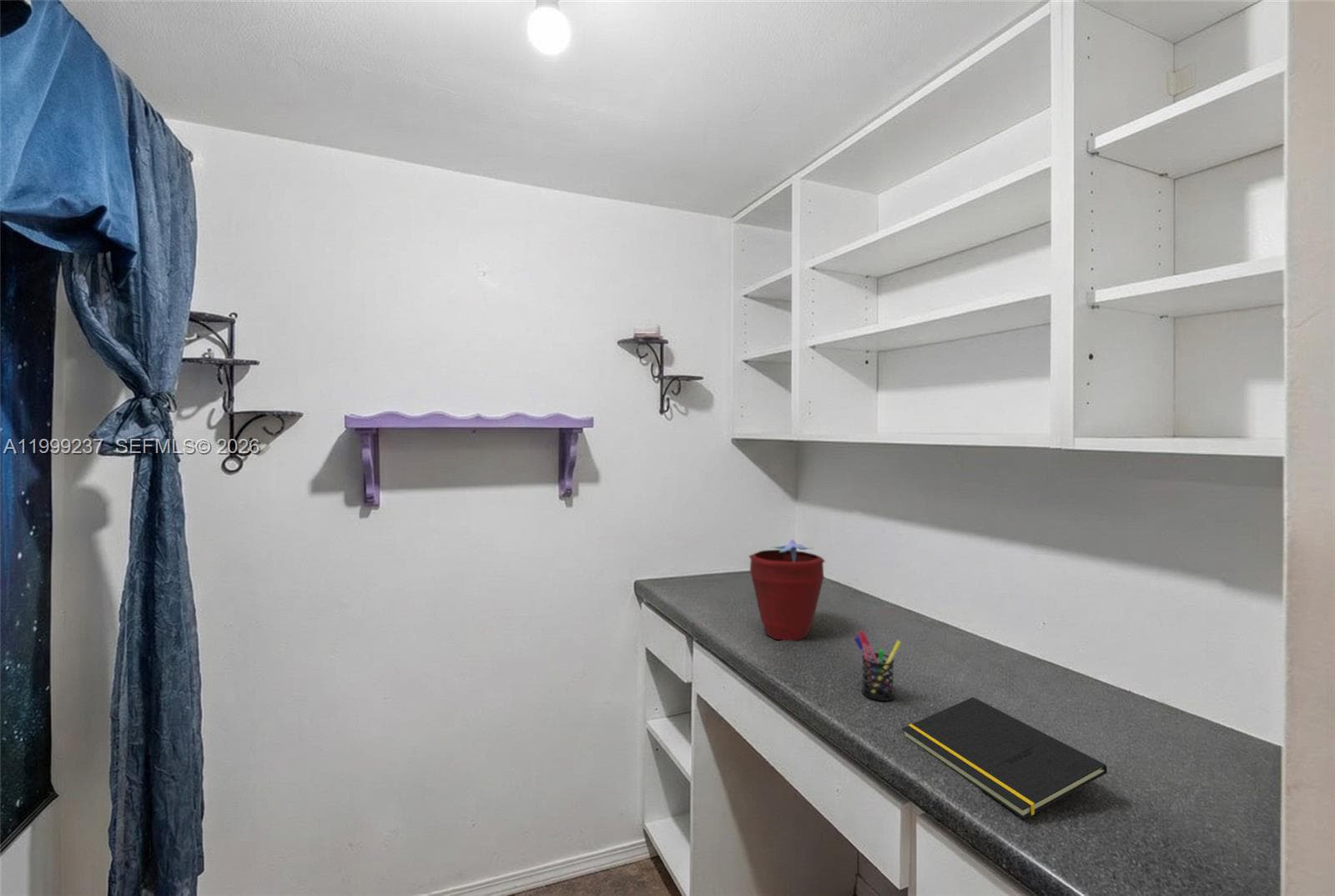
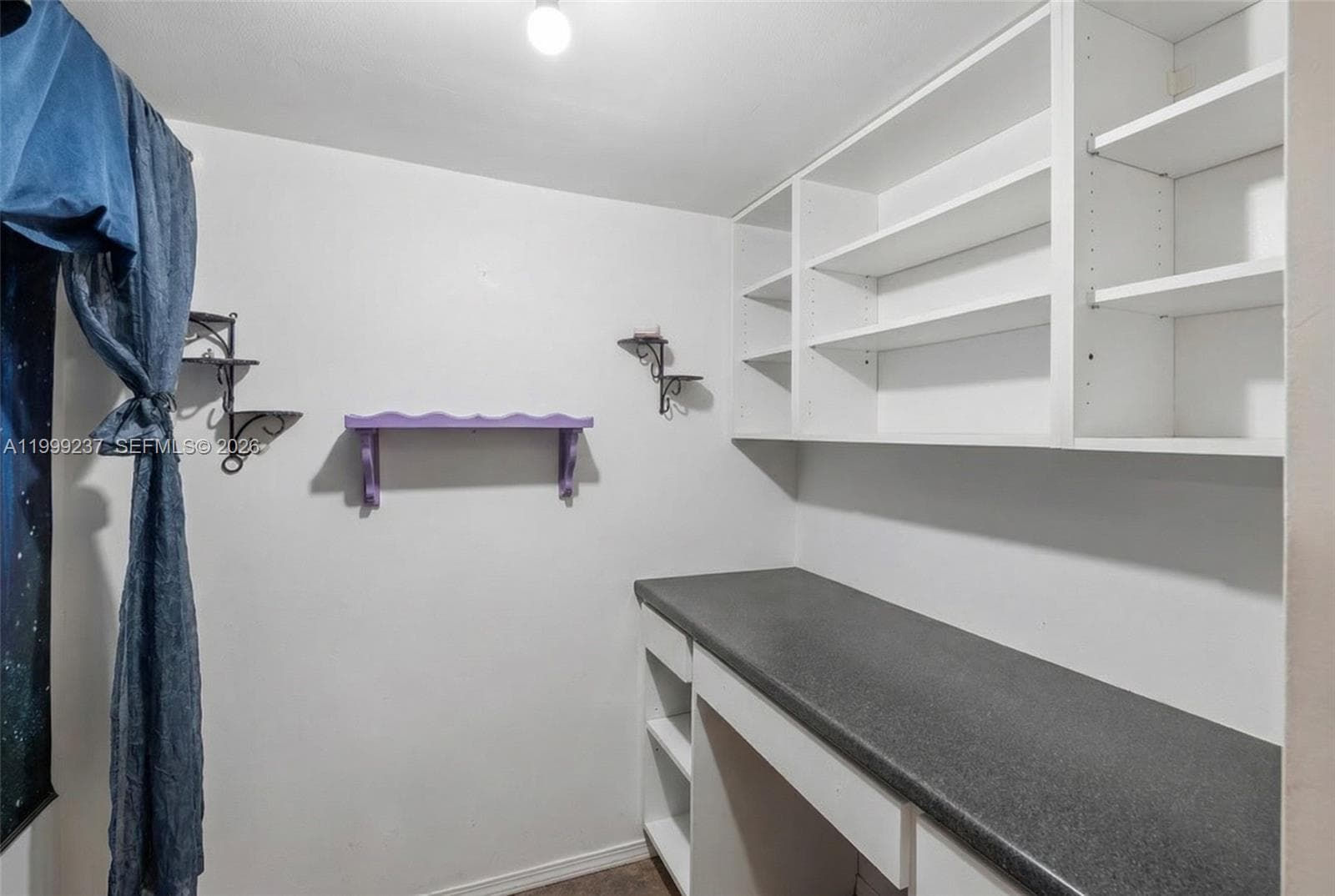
- potted flower (786, 586)
- pen holder (876, 664)
- notepad (995, 748)
